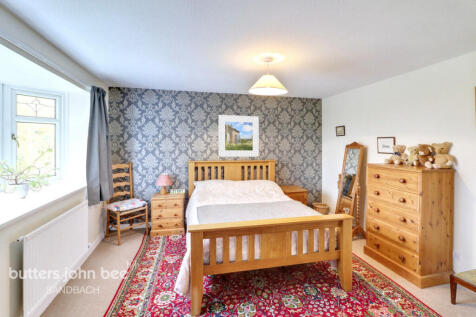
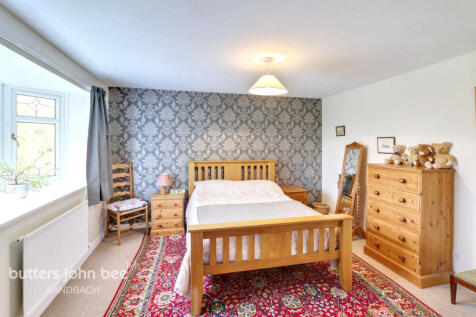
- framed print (238, 136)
